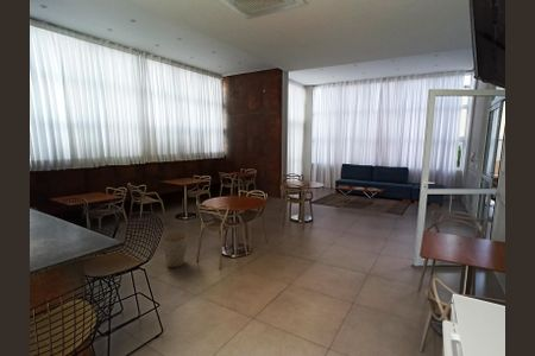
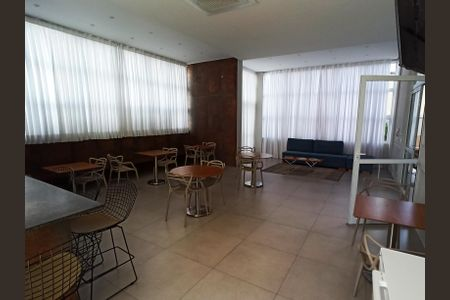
- trash can (175, 250)
